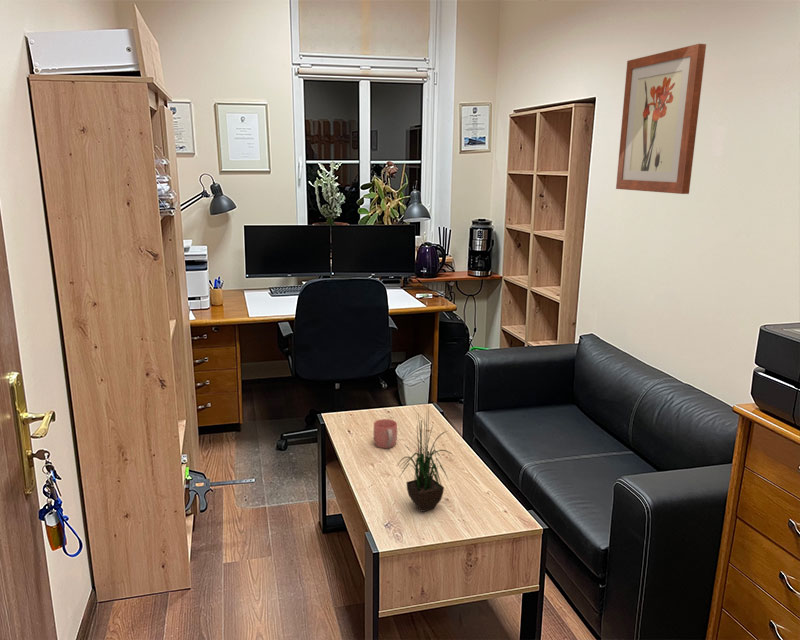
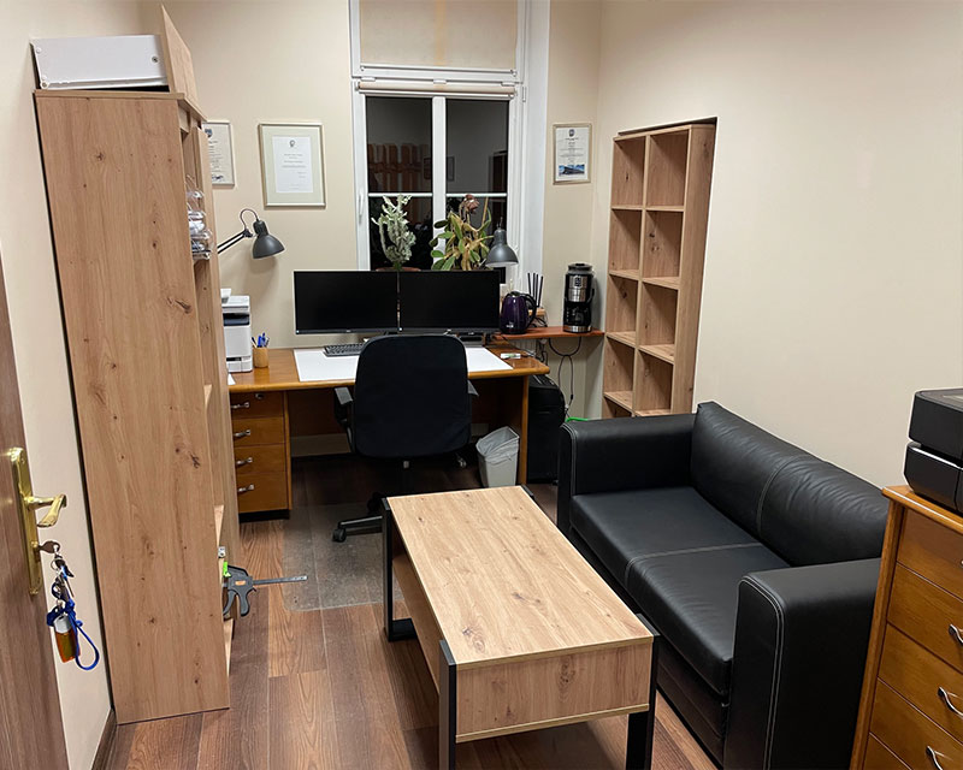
- mug (386, 435)
- potted plant (423, 454)
- wall art (656, 123)
